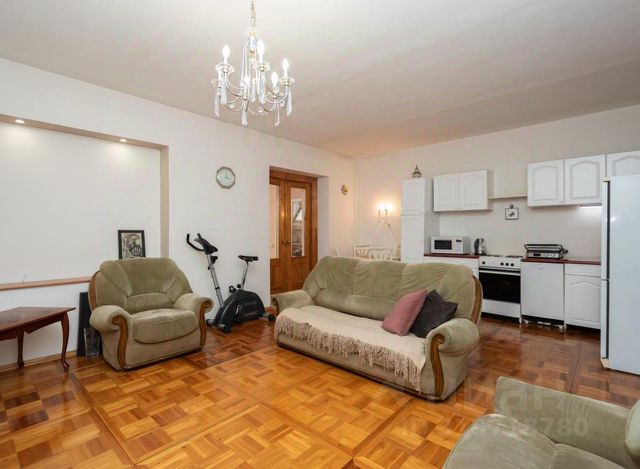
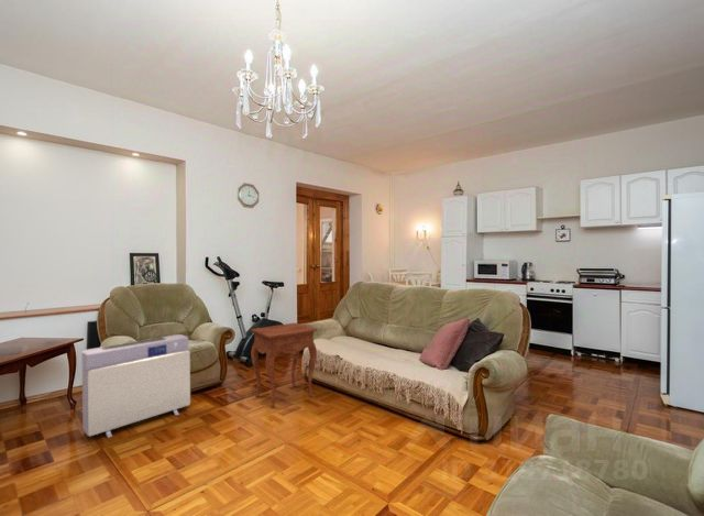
+ air purifier (139, 381)
+ side table (292, 362)
